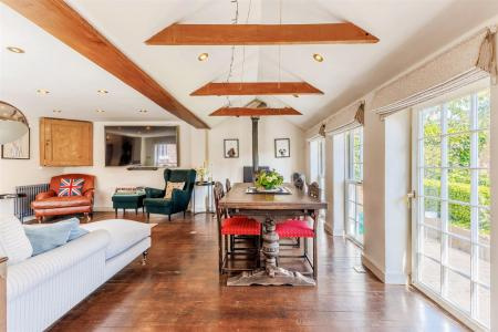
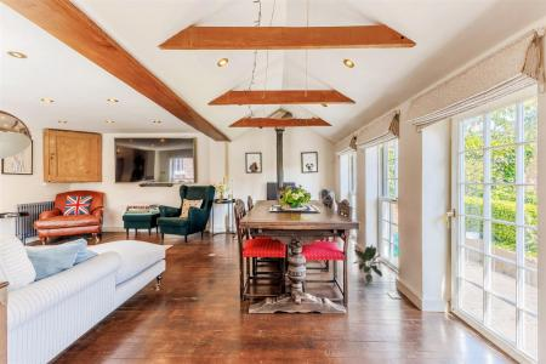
+ potted plant (365, 263)
